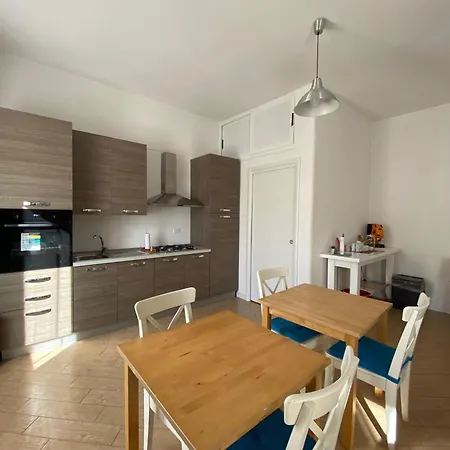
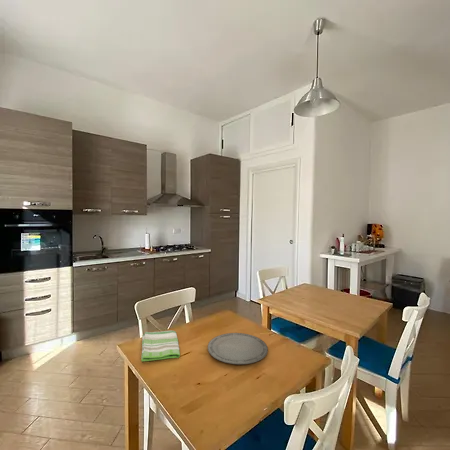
+ plate (237, 347)
+ dish towel (160, 343)
